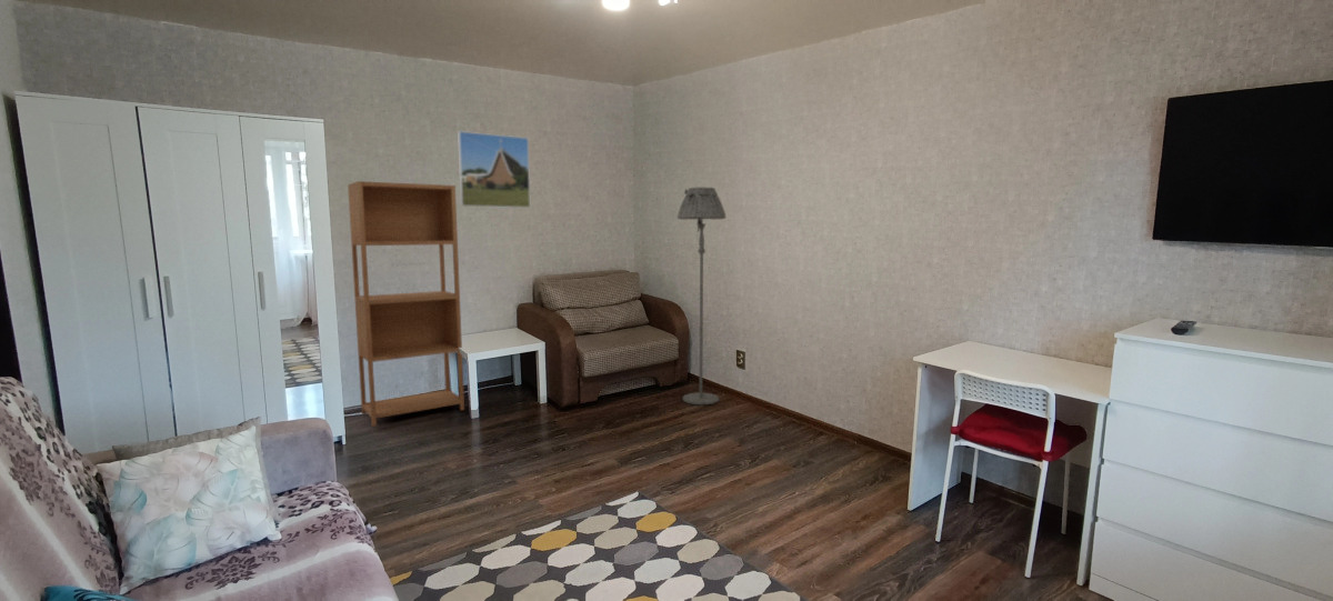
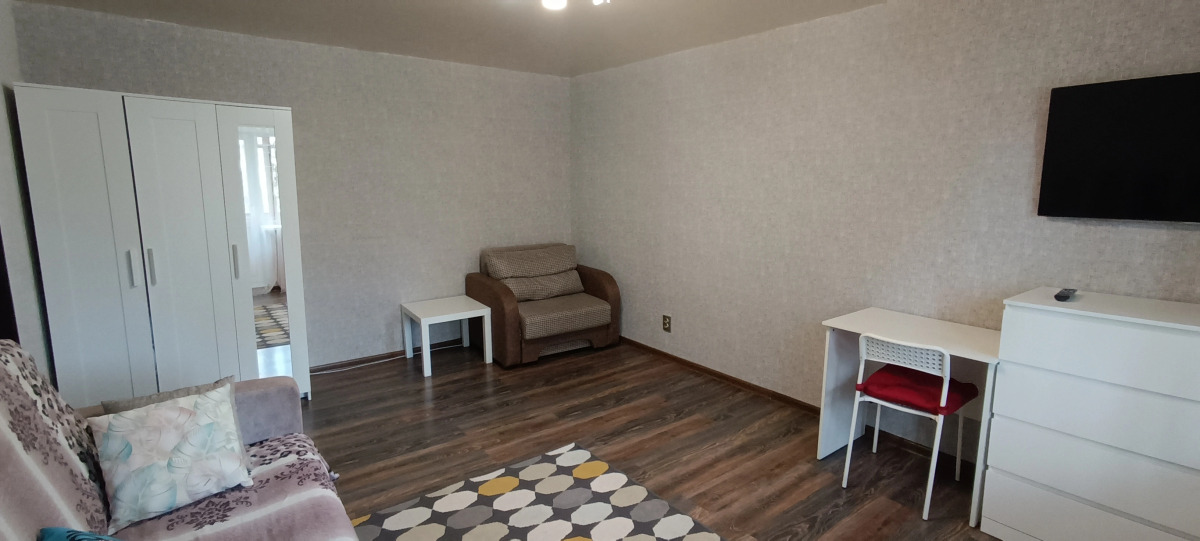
- floor lamp (701, 296)
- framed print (494, 171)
- bookcase (408, 300)
